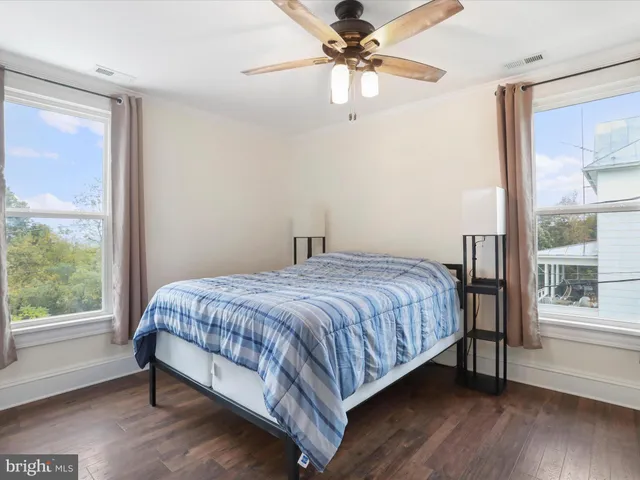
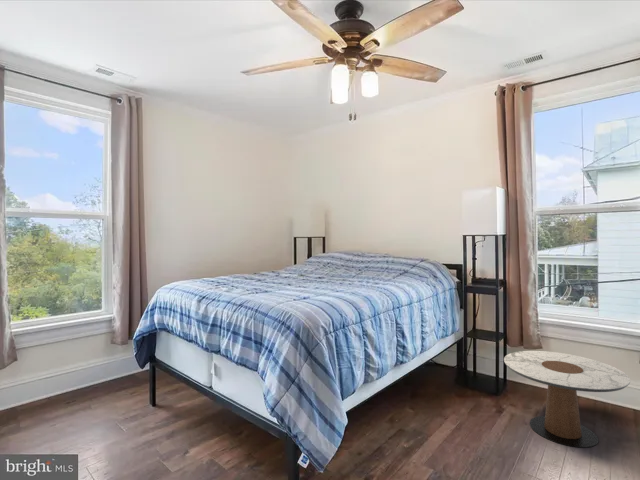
+ side table (562, 398)
